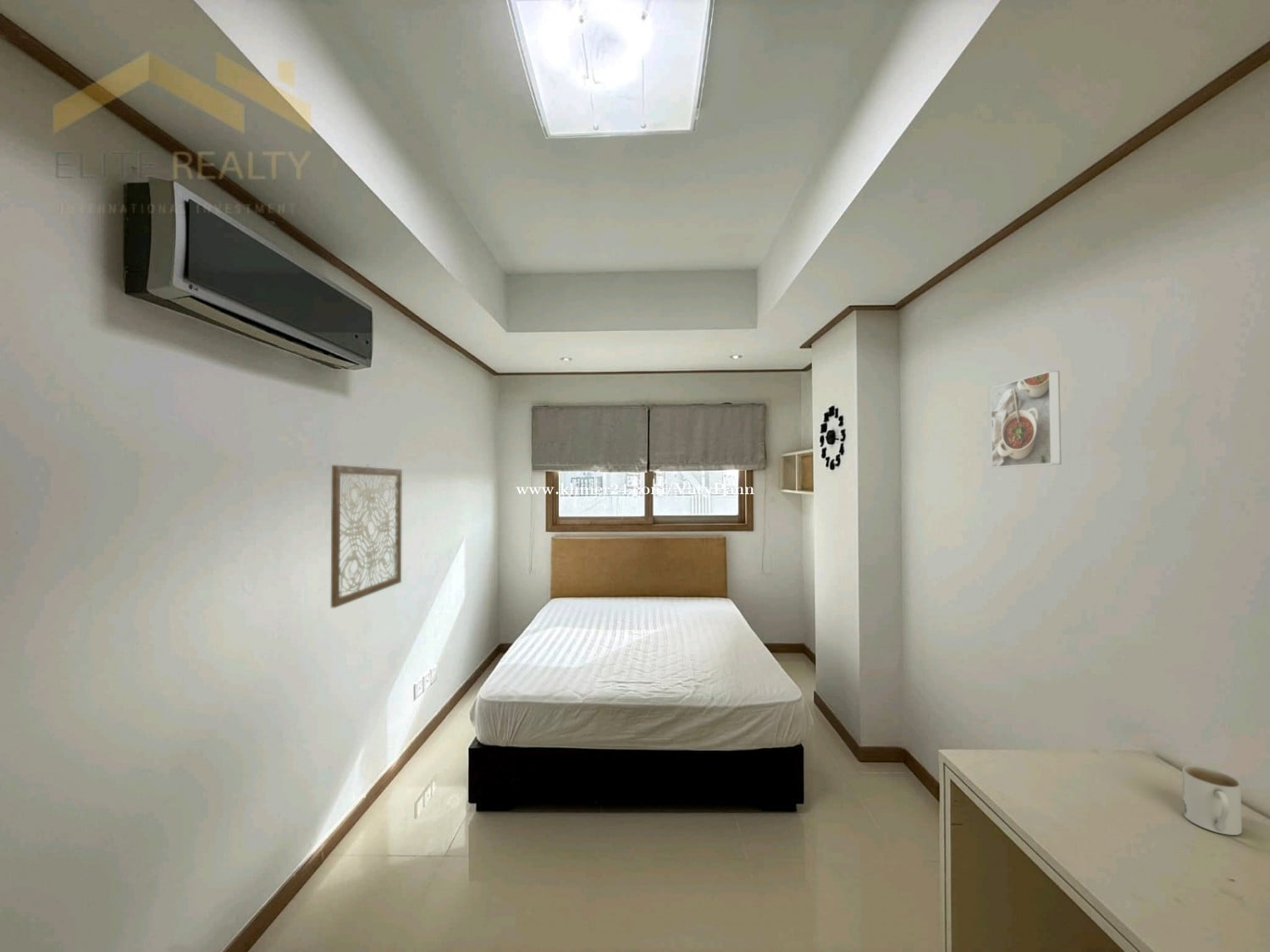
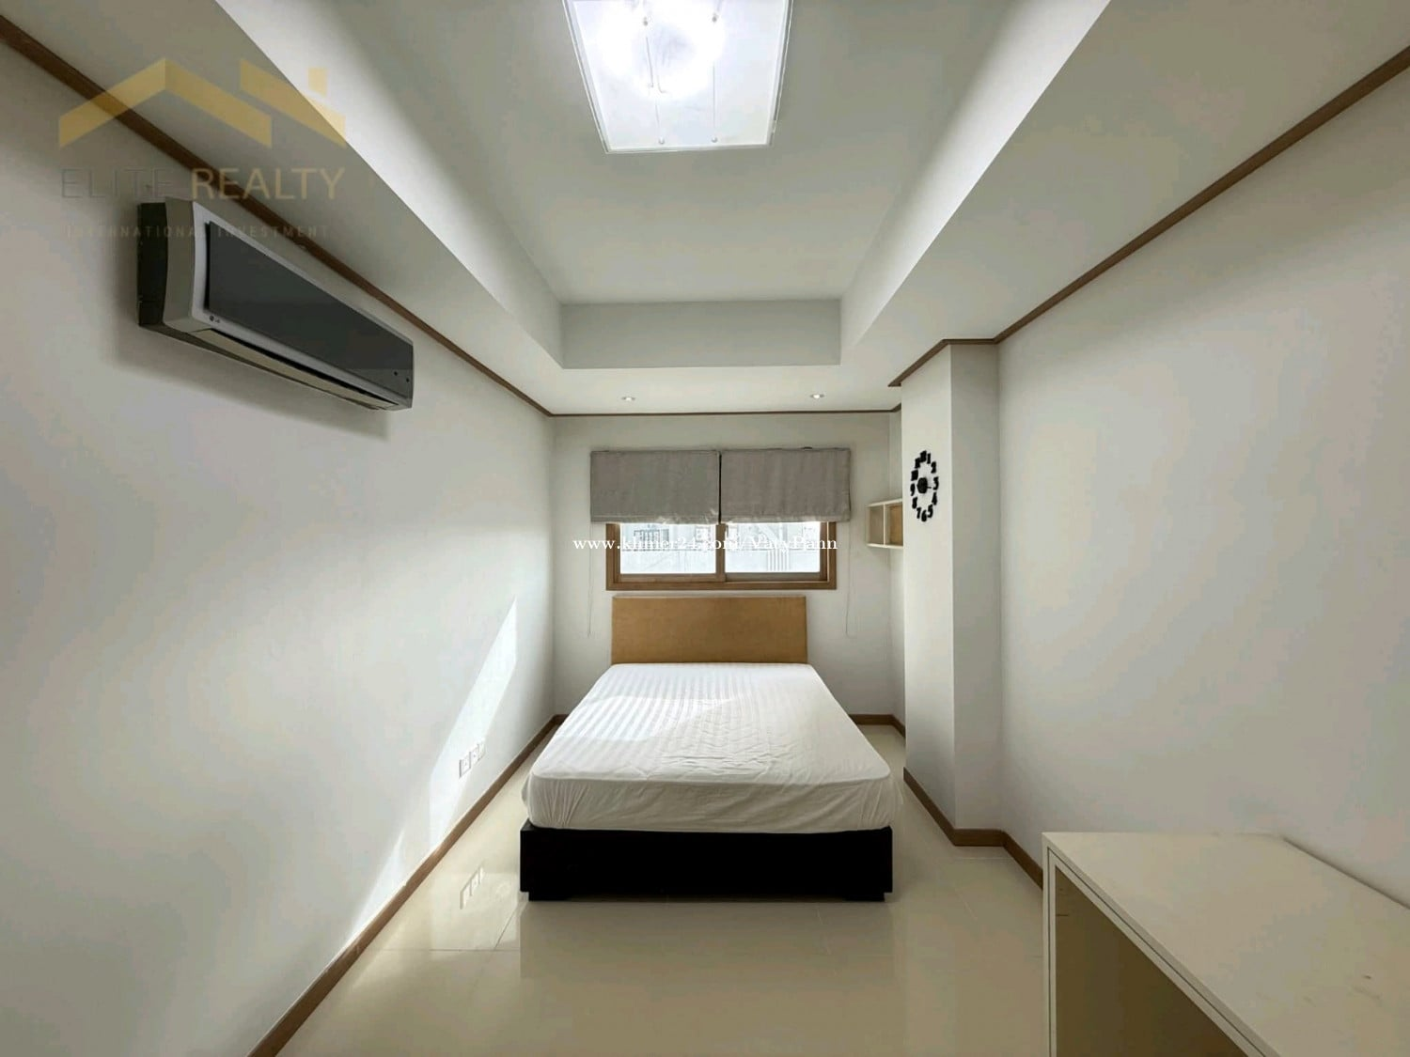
- mug (1214, 803)
- wall art (367, 528)
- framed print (1023, 422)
